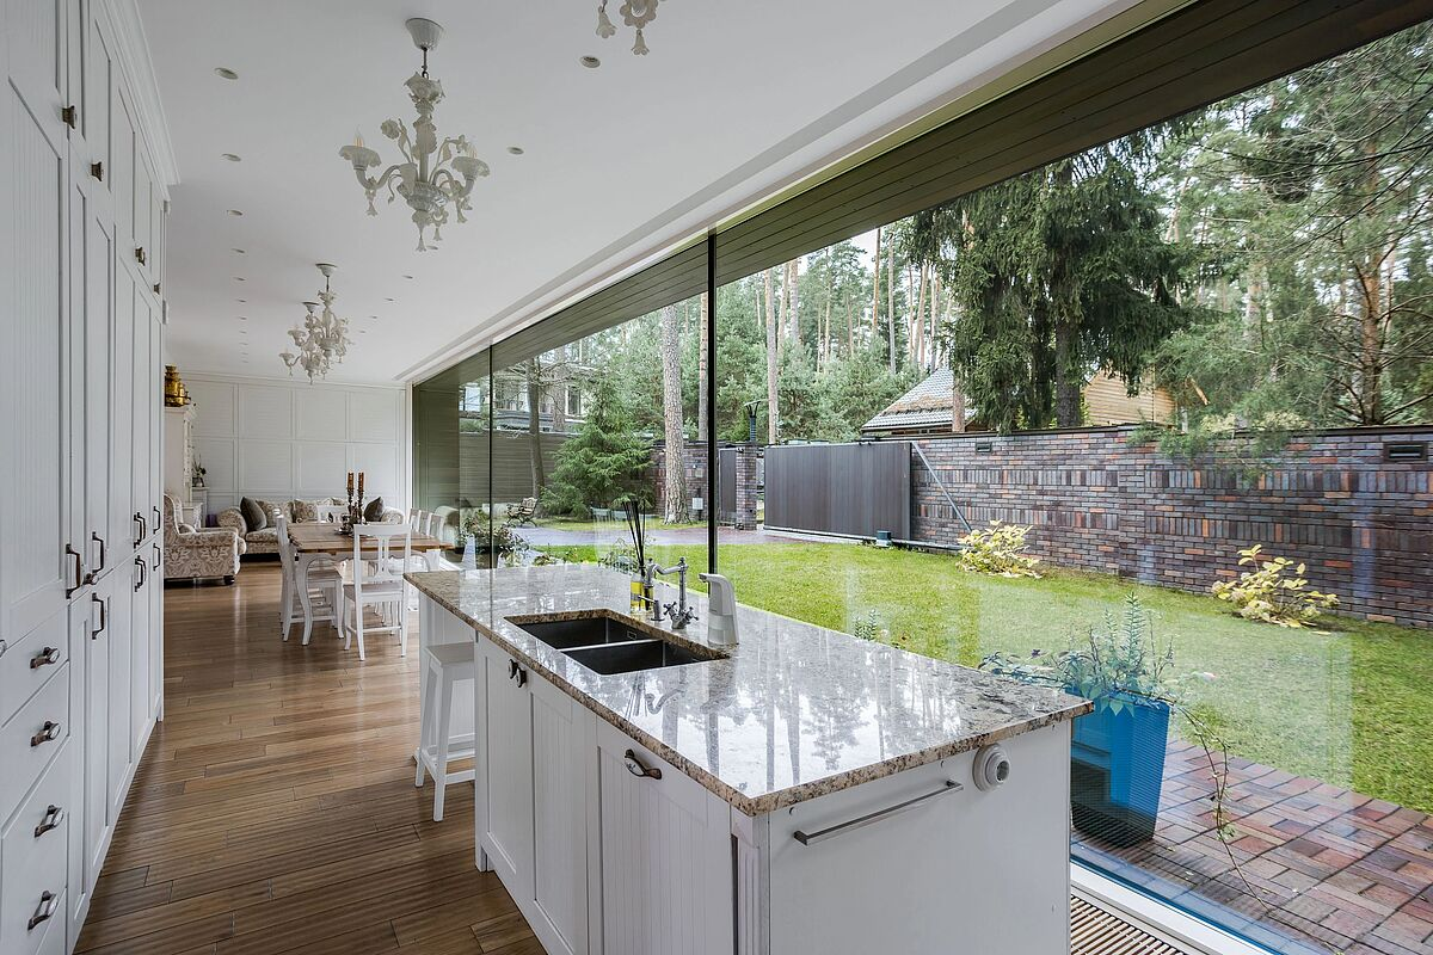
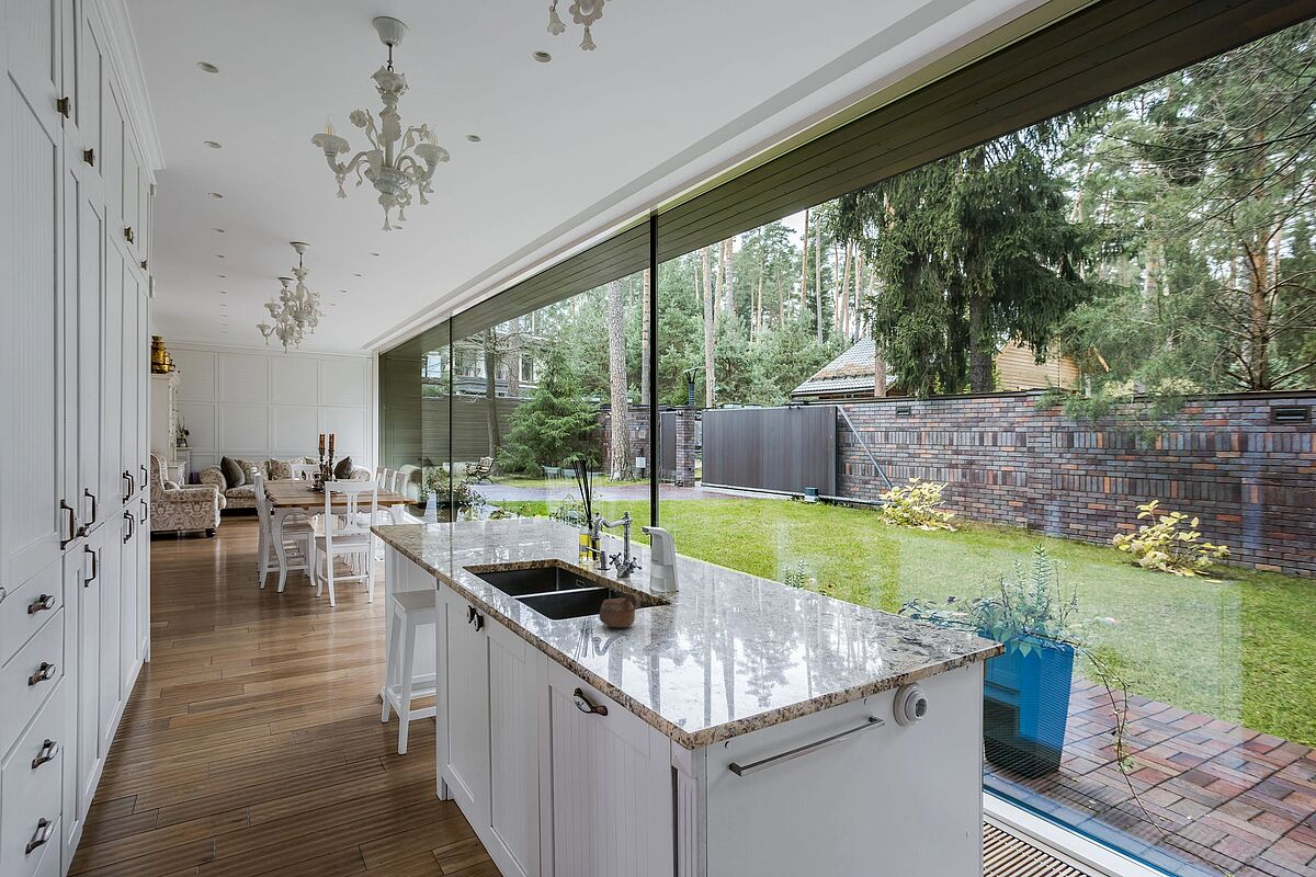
+ cup (619, 608)
